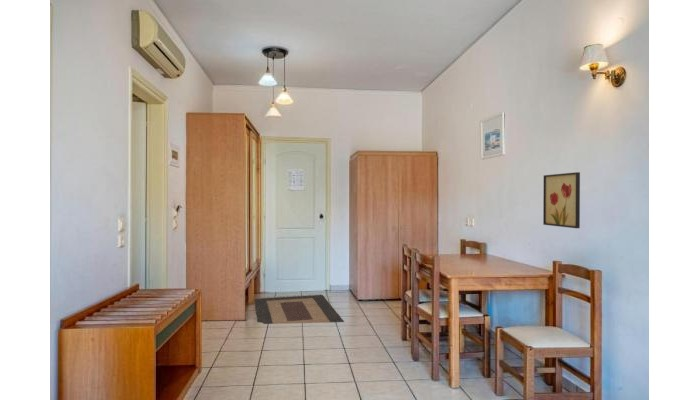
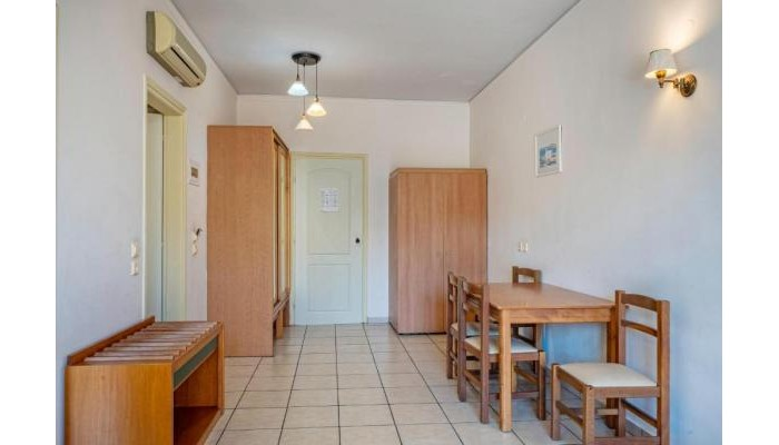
- rug (295, 310)
- wall art (561, 200)
